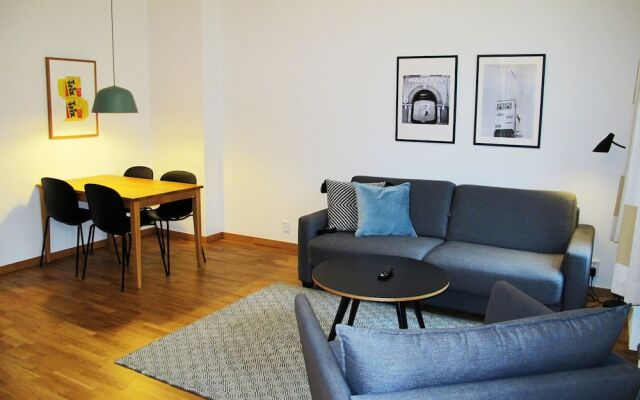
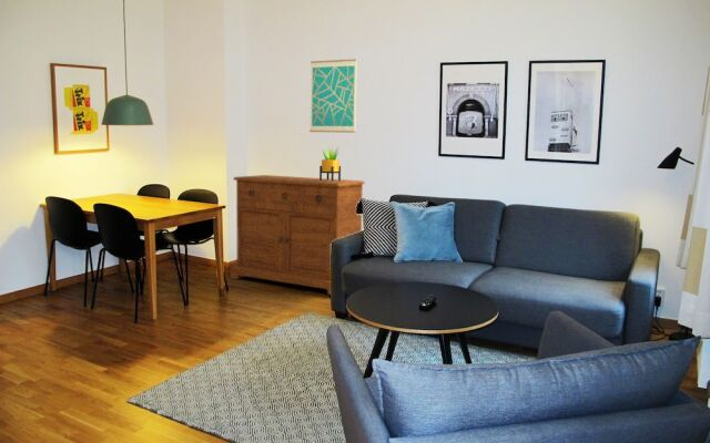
+ sideboard (297, 230)
+ wall art (332, 96)
+ potted plant (329, 162)
